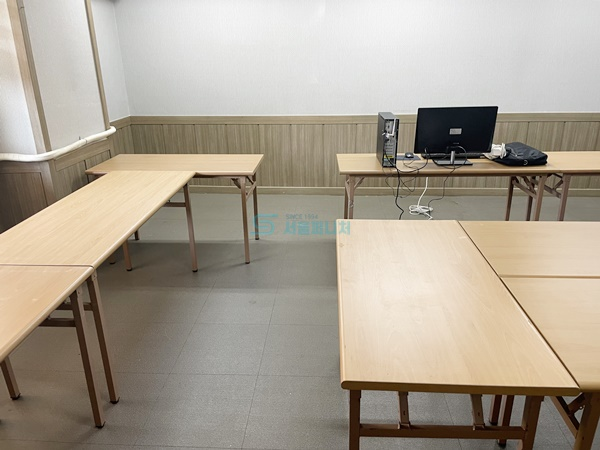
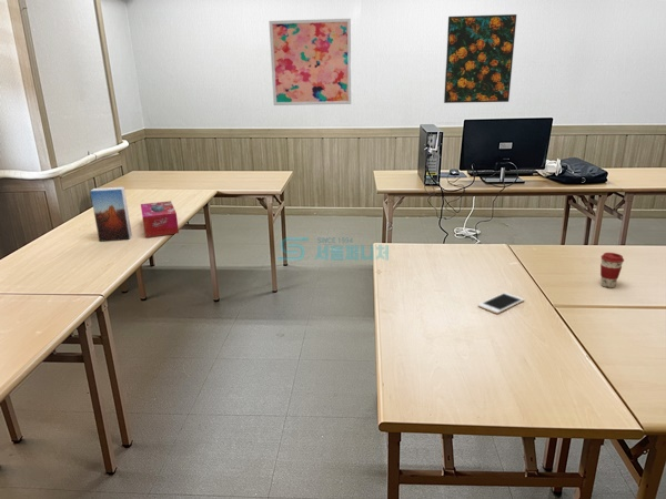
+ tissue box (159, 217)
+ coffee cup (609, 269)
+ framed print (478, 60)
+ wall art (311, 63)
+ cell phone (501, 302)
+ book (111, 214)
